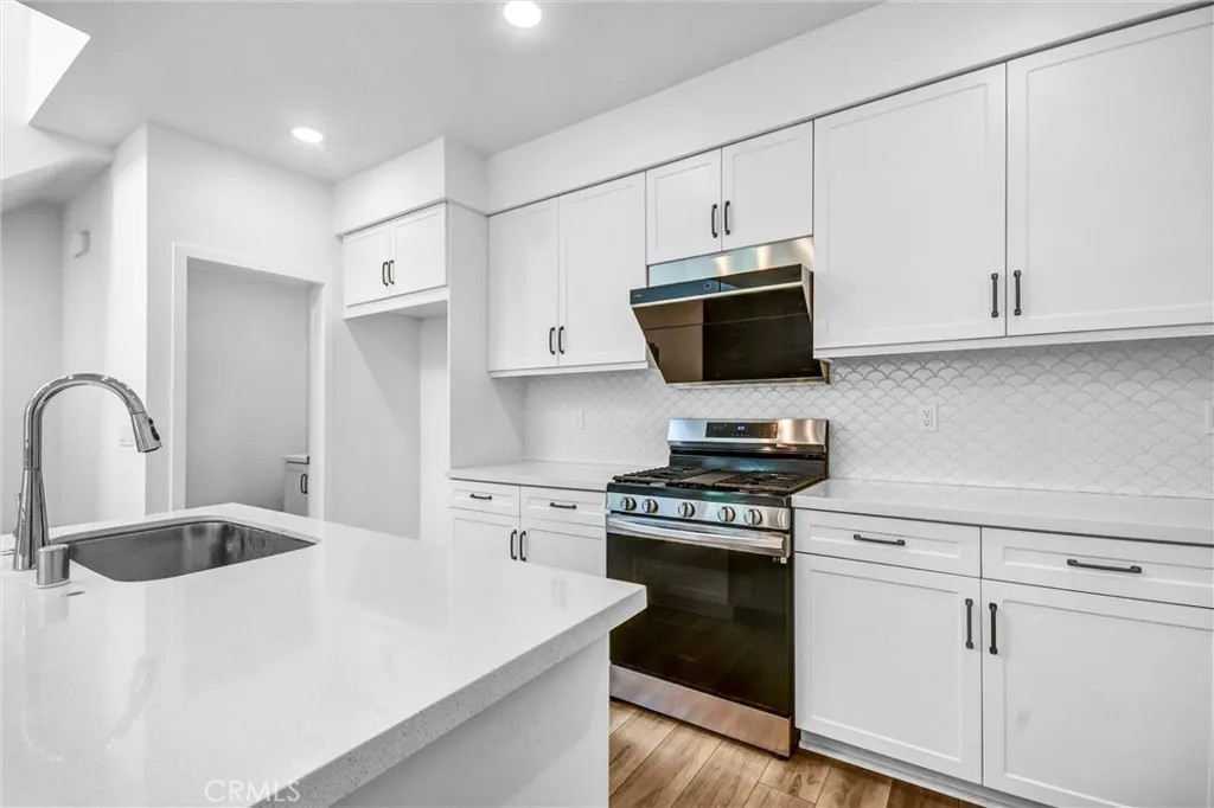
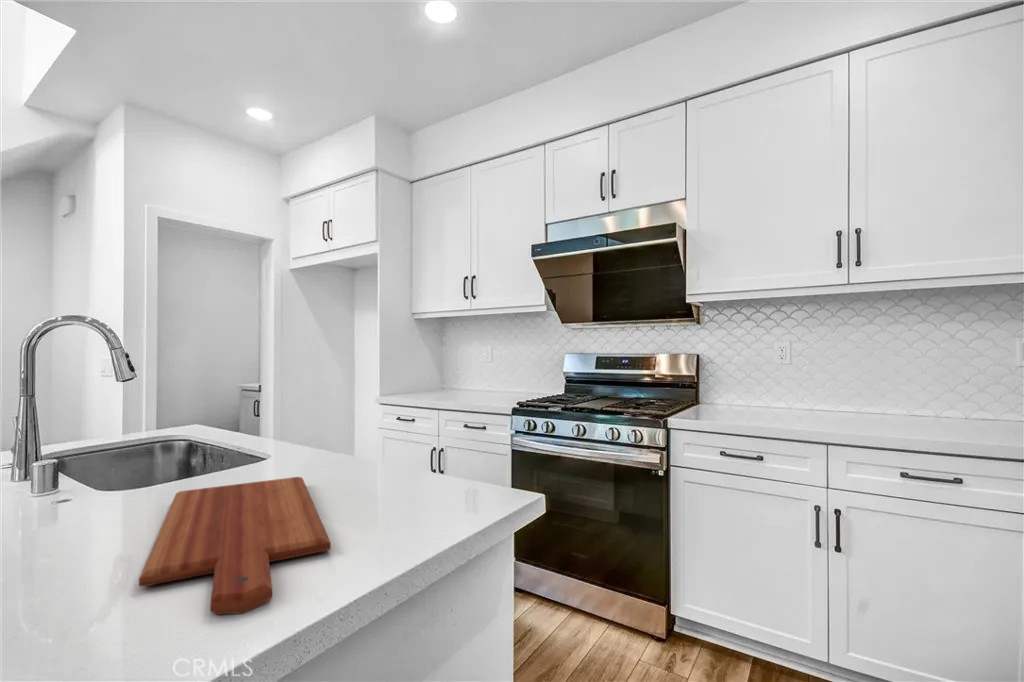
+ cutting board (242, 520)
